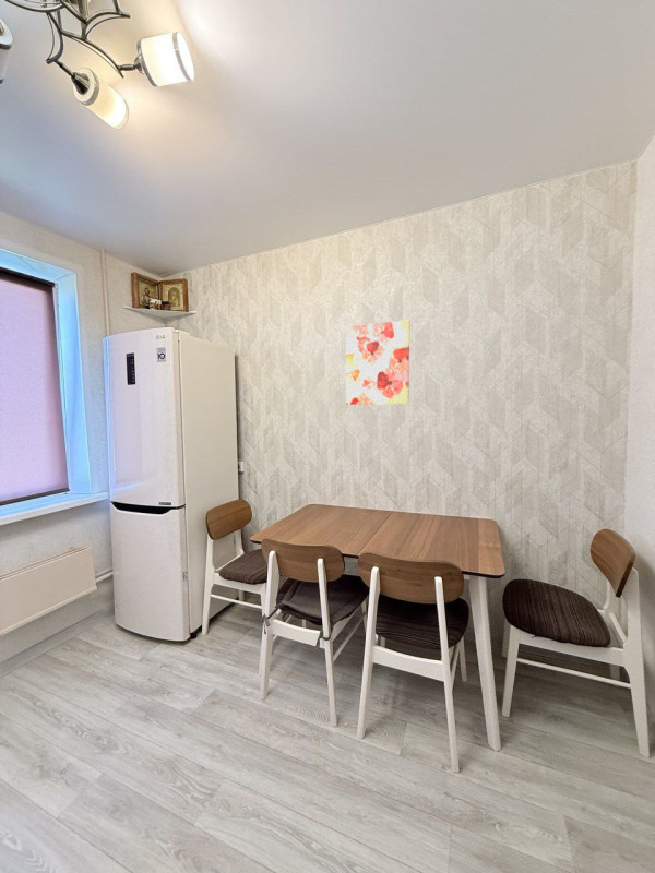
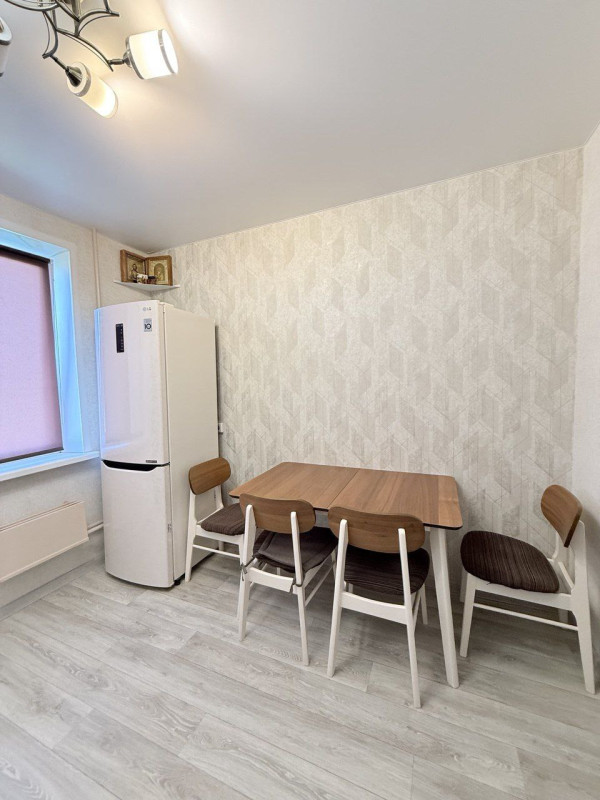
- wall art (376, 363)
